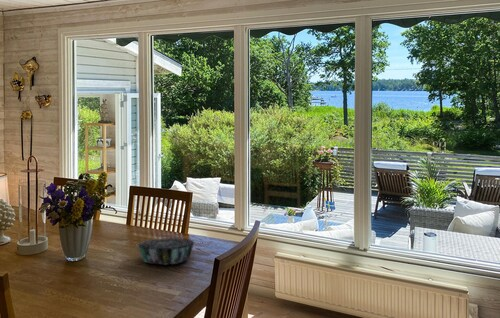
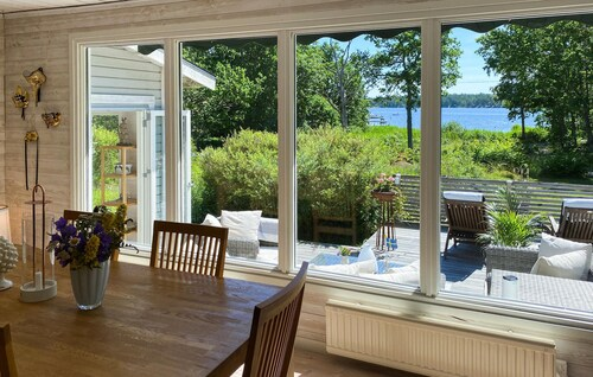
- decorative bowl (166, 251)
